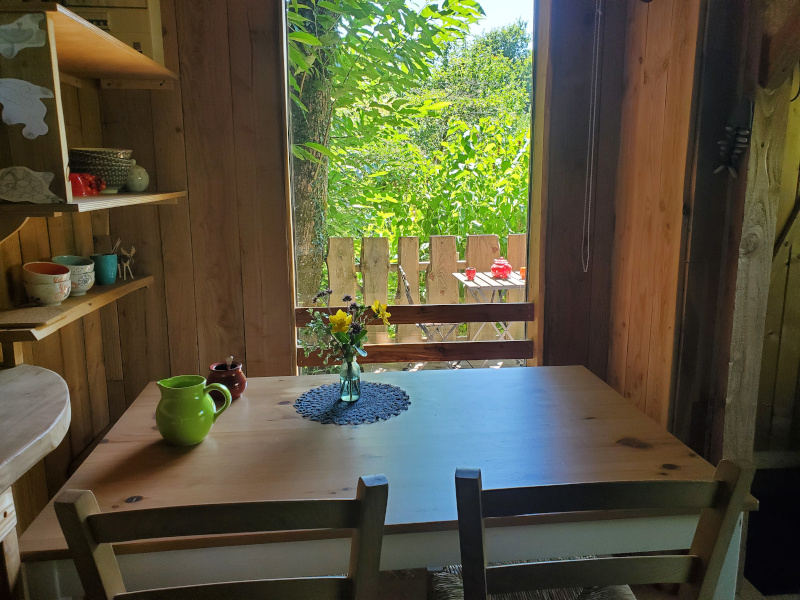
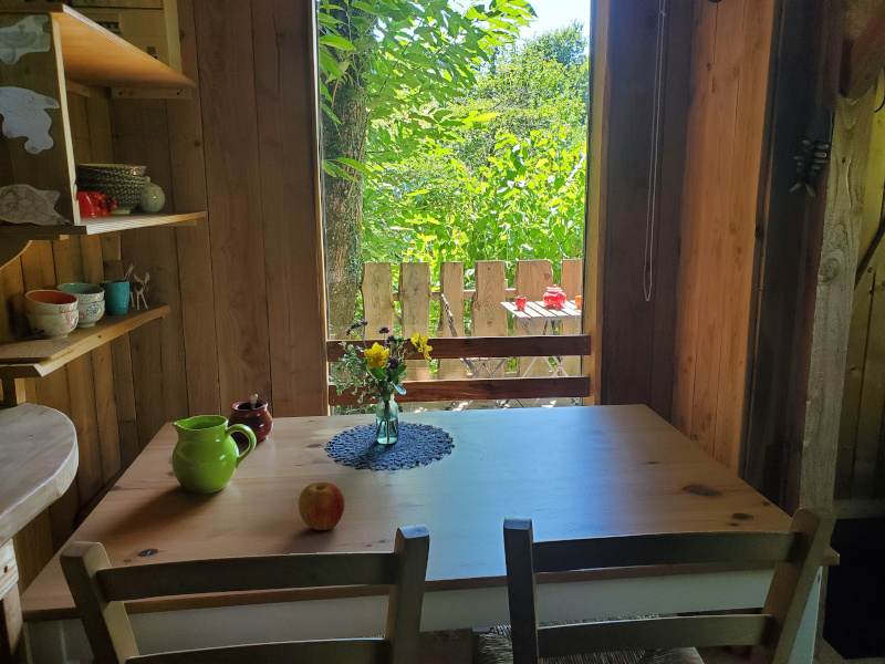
+ apple (321, 506)
